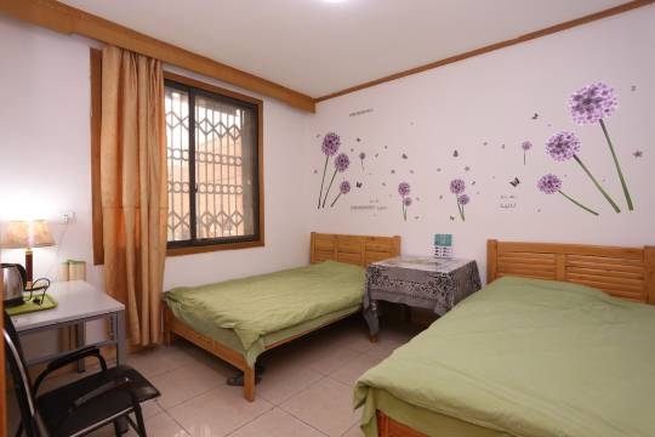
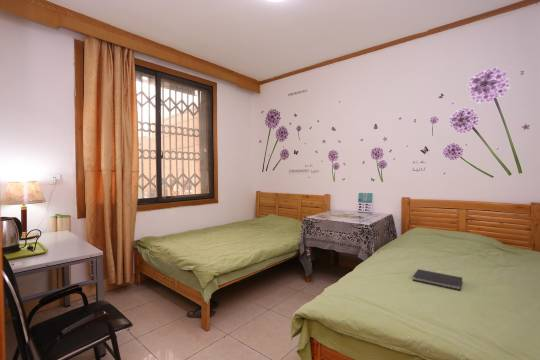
+ diary (437, 278)
